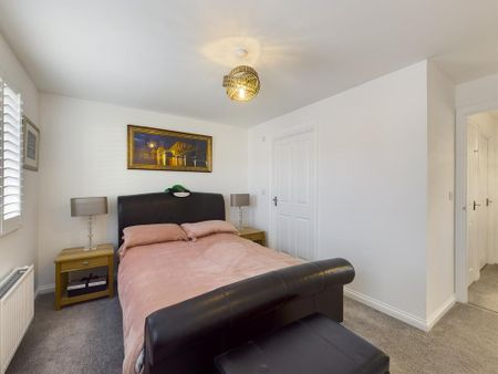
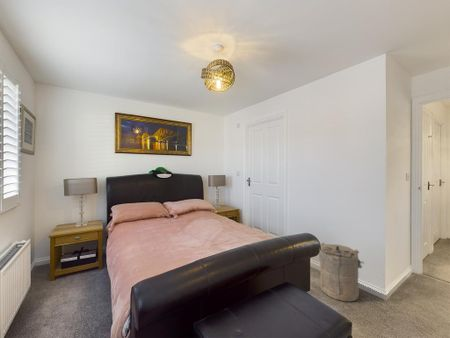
+ laundry hamper (337, 267)
